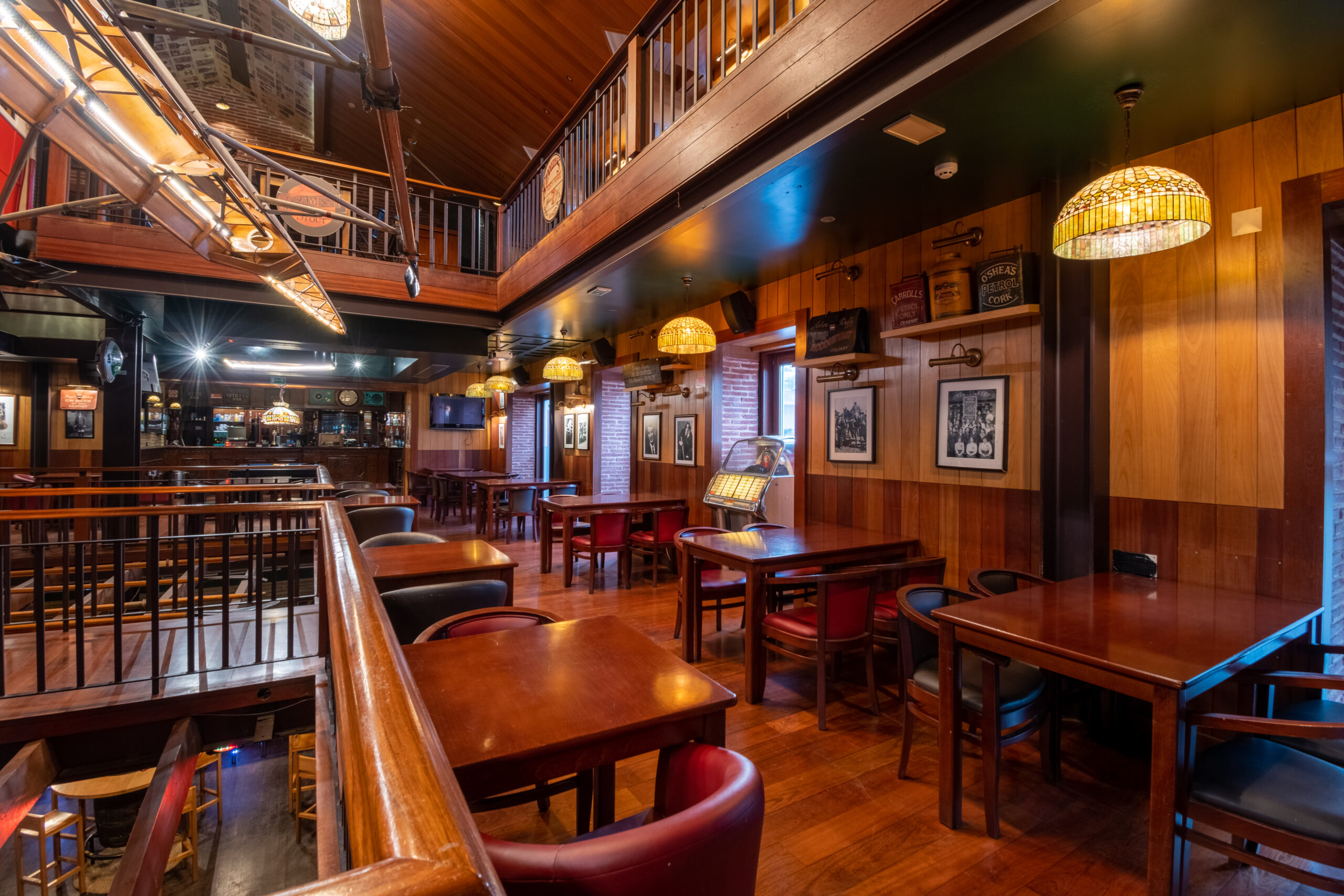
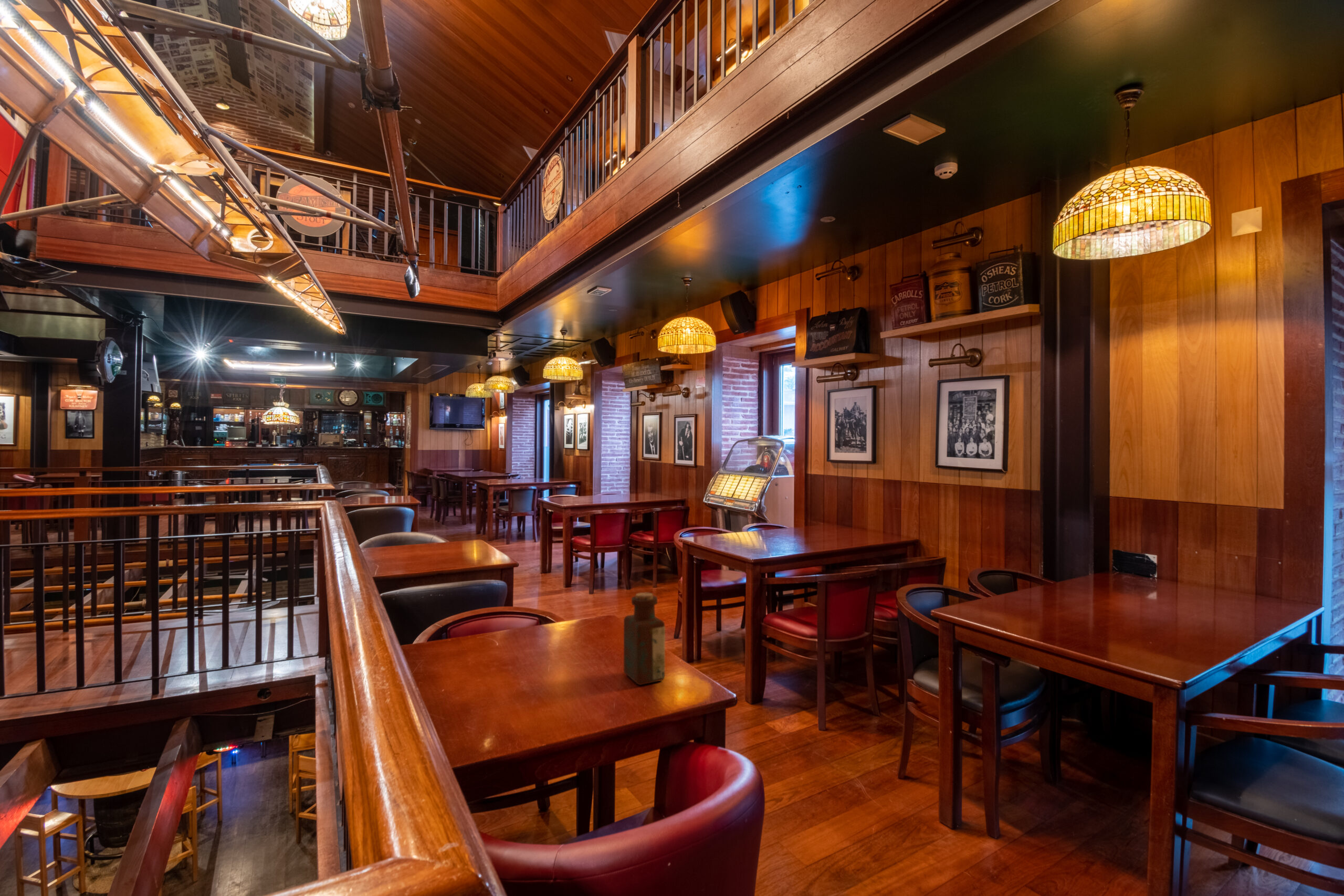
+ bottle (644, 636)
